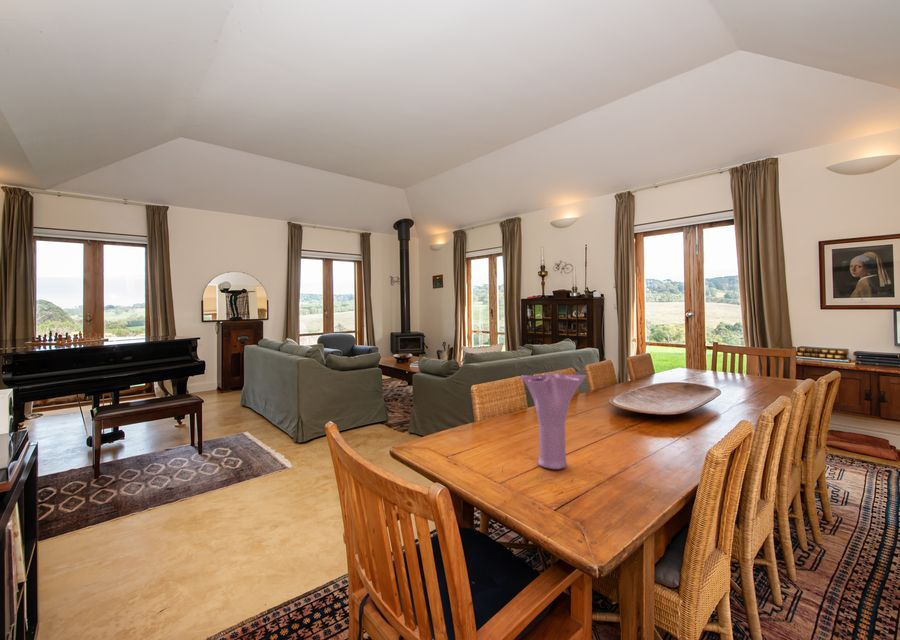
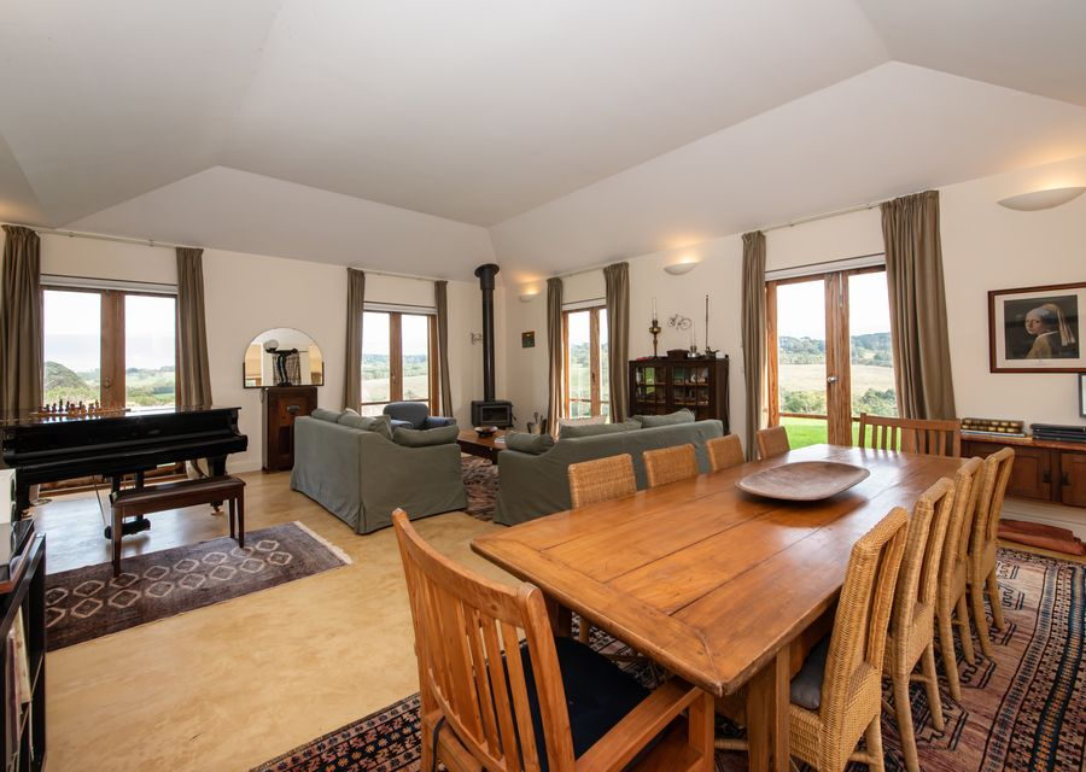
- vase (552, 420)
